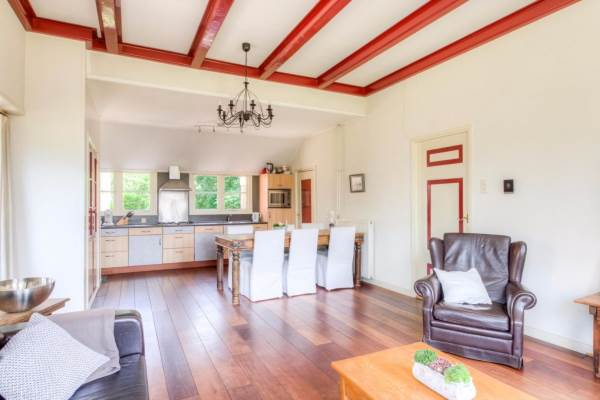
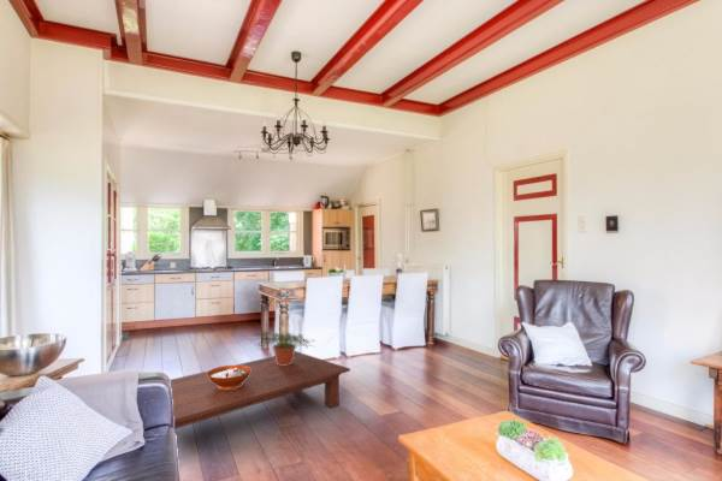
+ coffee table (242, 398)
+ potted plant (284, 344)
+ decorative bowl (229, 378)
